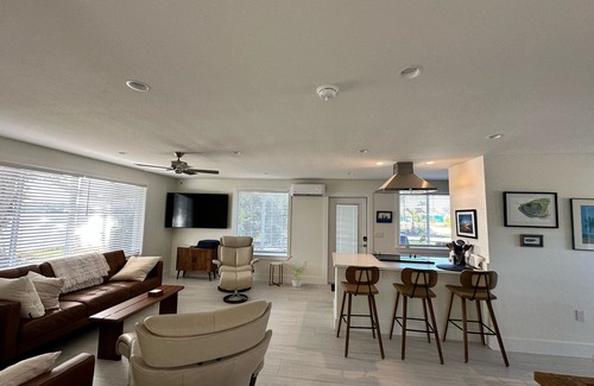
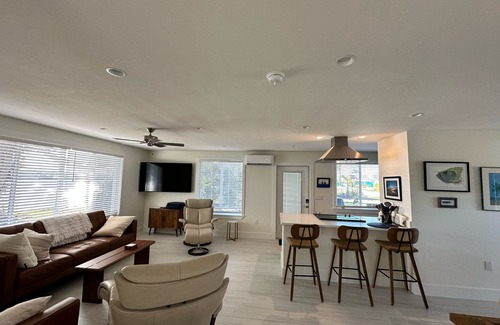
- potted plant (297, 276)
